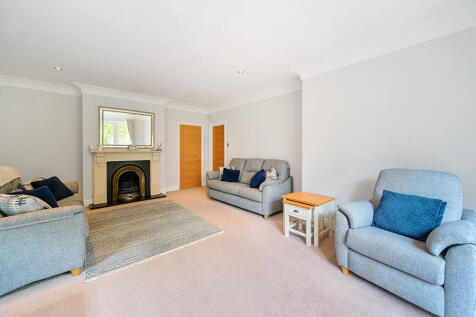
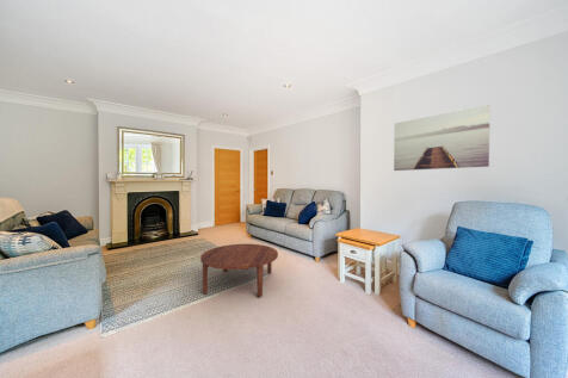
+ coffee table (240, 267)
+ wall art (436, 142)
